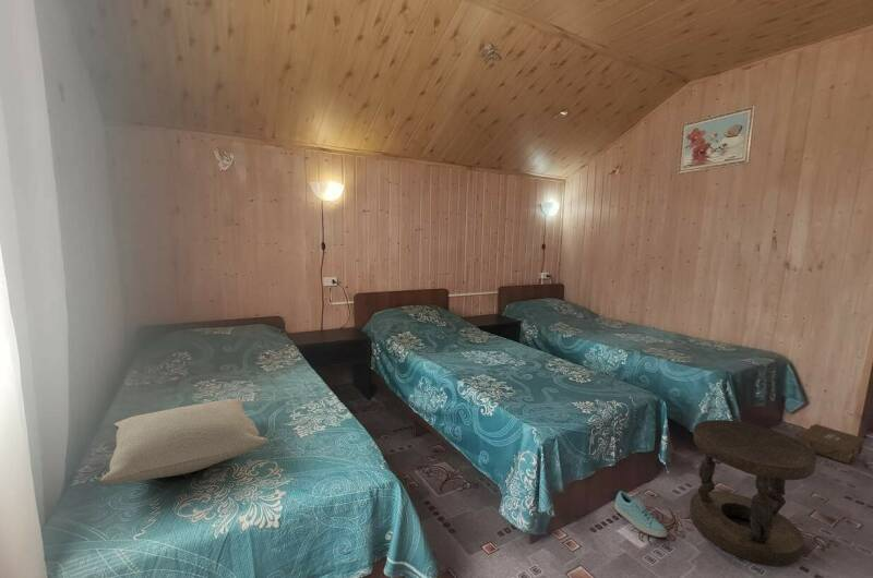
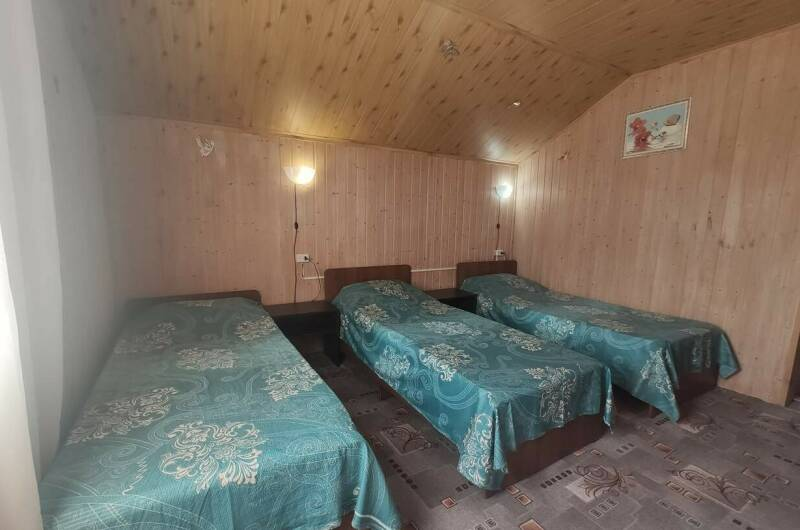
- stool (755, 485)
- sneaker (638, 511)
- pillow (188, 433)
- ammunition box (829, 442)
